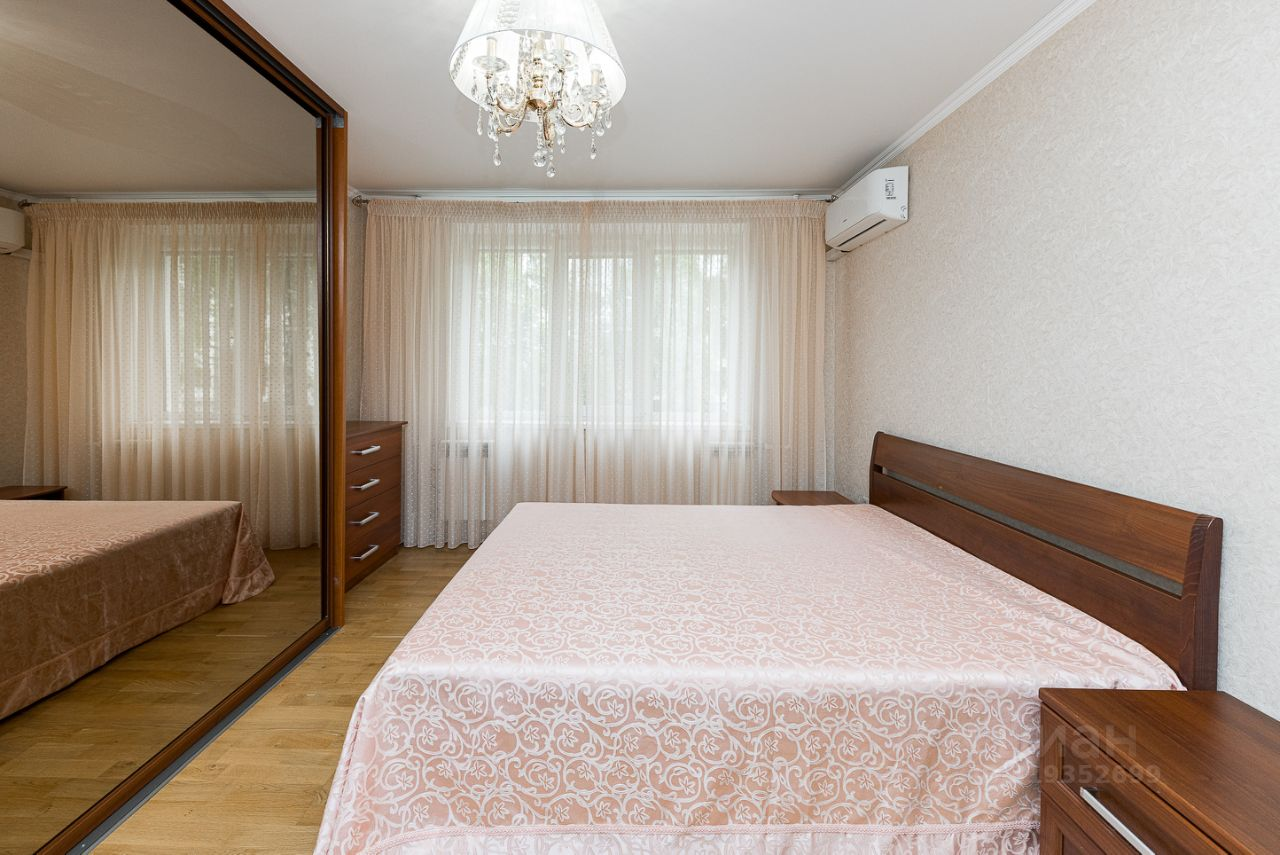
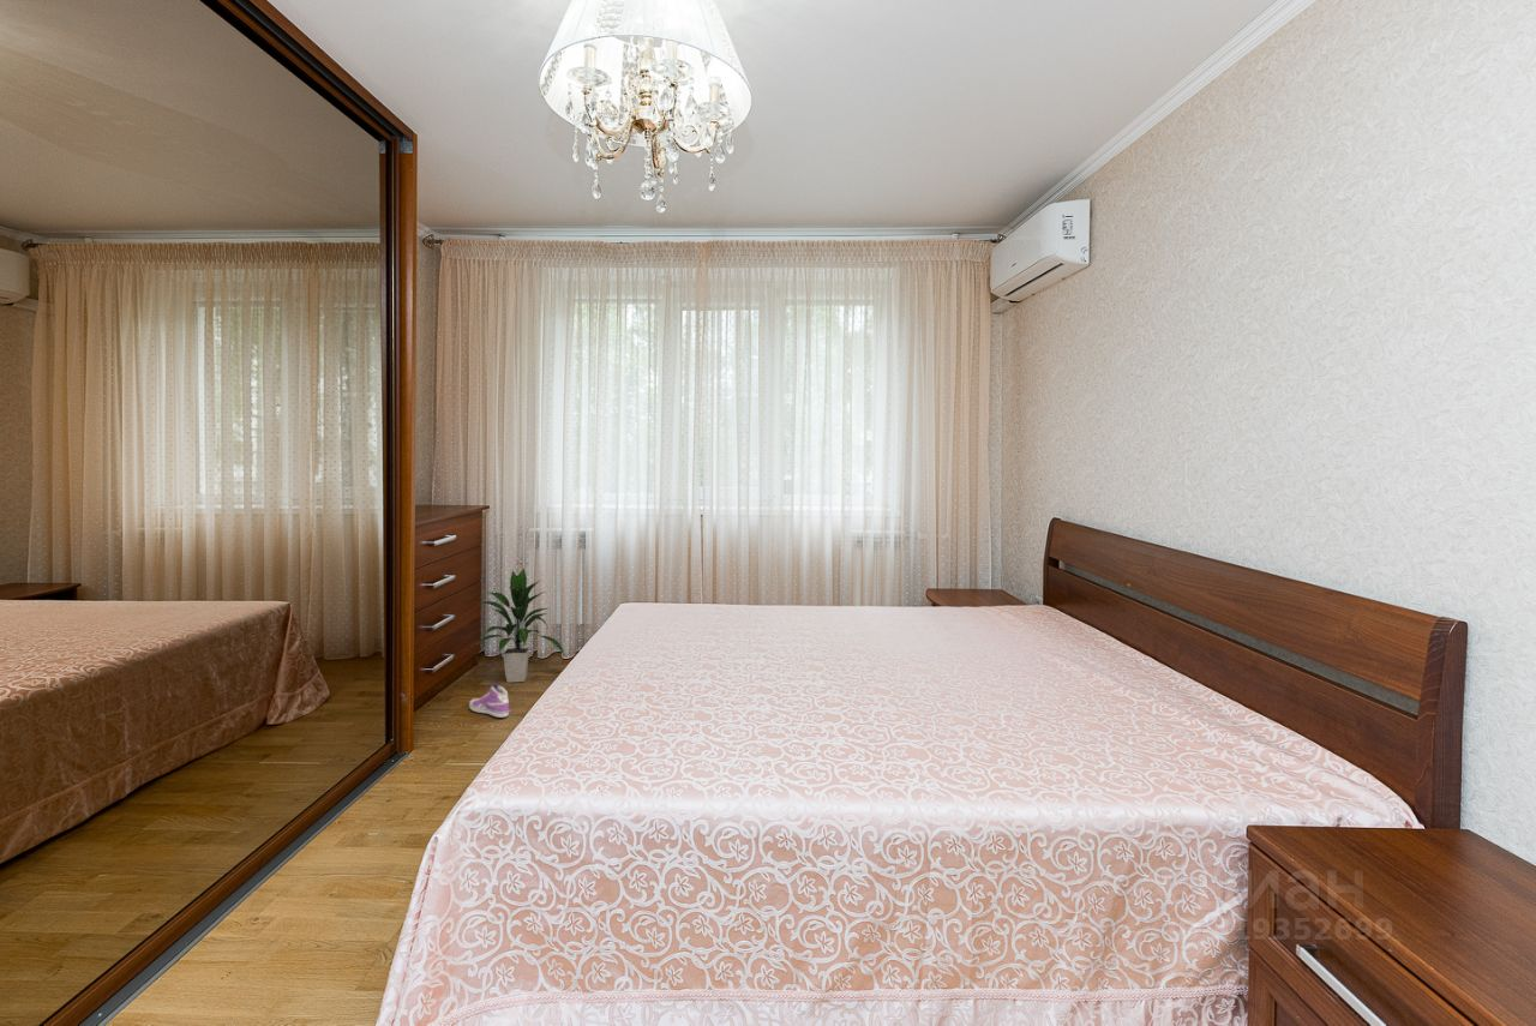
+ indoor plant (520, 625)
+ sneaker (490, 697)
